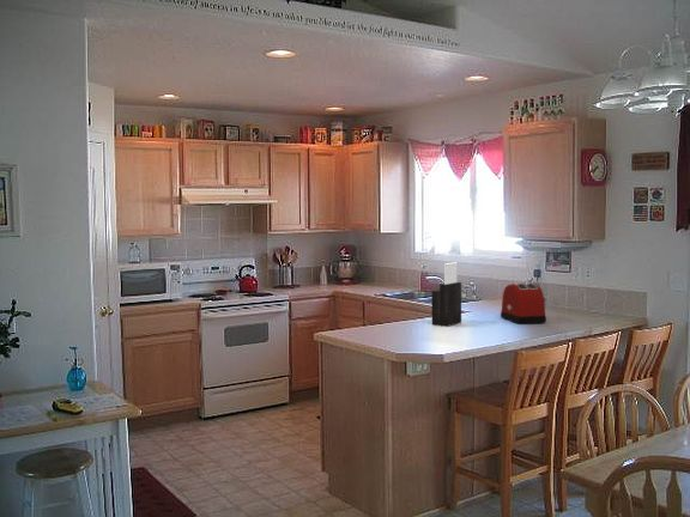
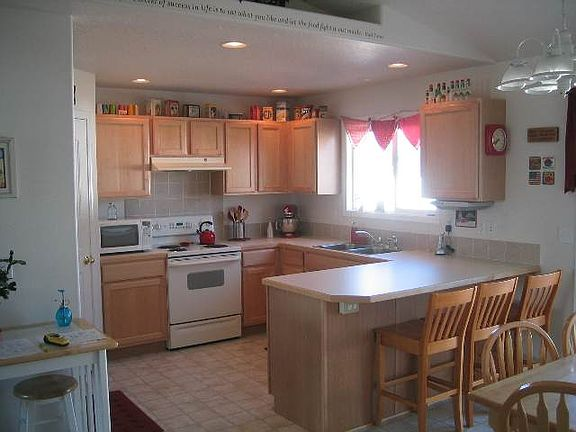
- knife block (444, 292)
- toaster (522, 302)
